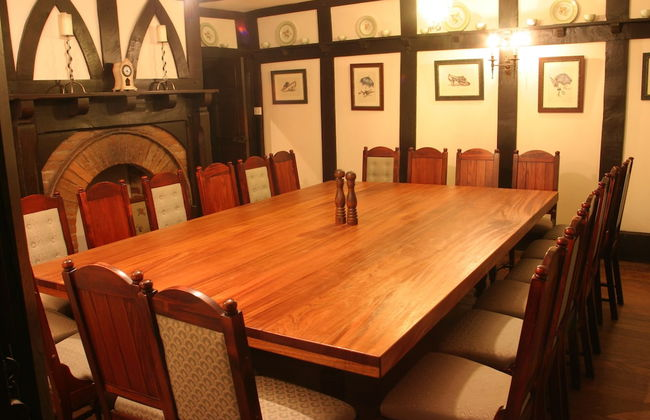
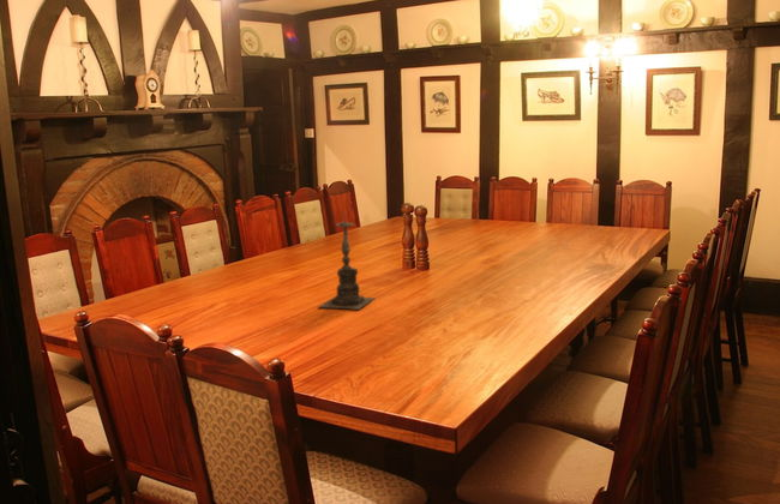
+ candle holder (344, 257)
